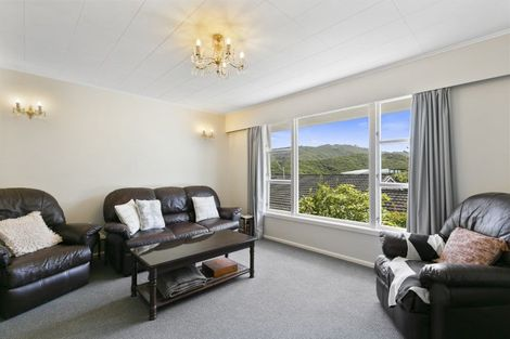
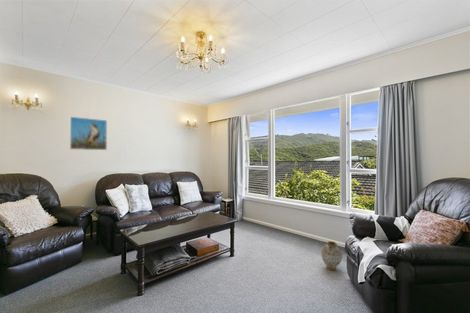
+ ceramic jug (331, 255)
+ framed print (89, 134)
